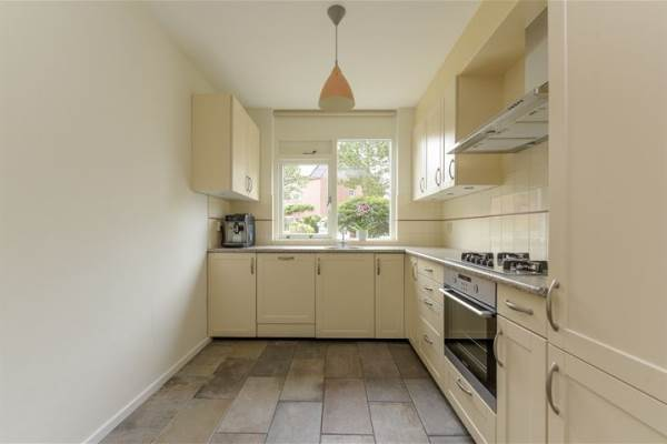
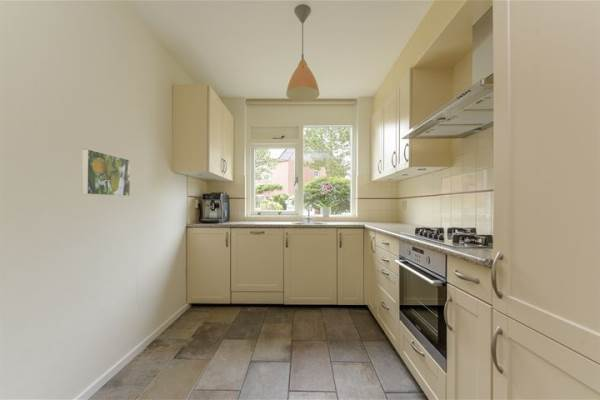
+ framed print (108, 175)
